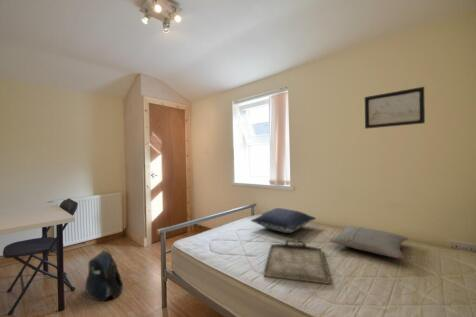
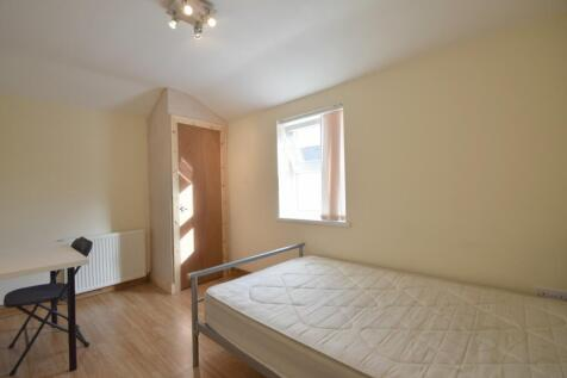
- wall art (392, 109)
- pillow (368, 239)
- pillow (283, 219)
- serving tray (295, 257)
- backpack (103, 271)
